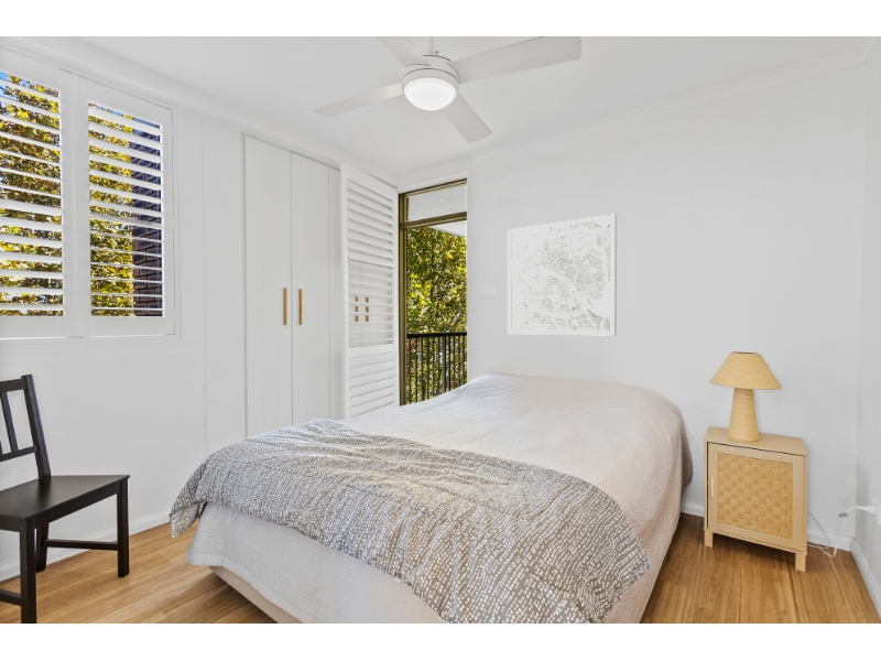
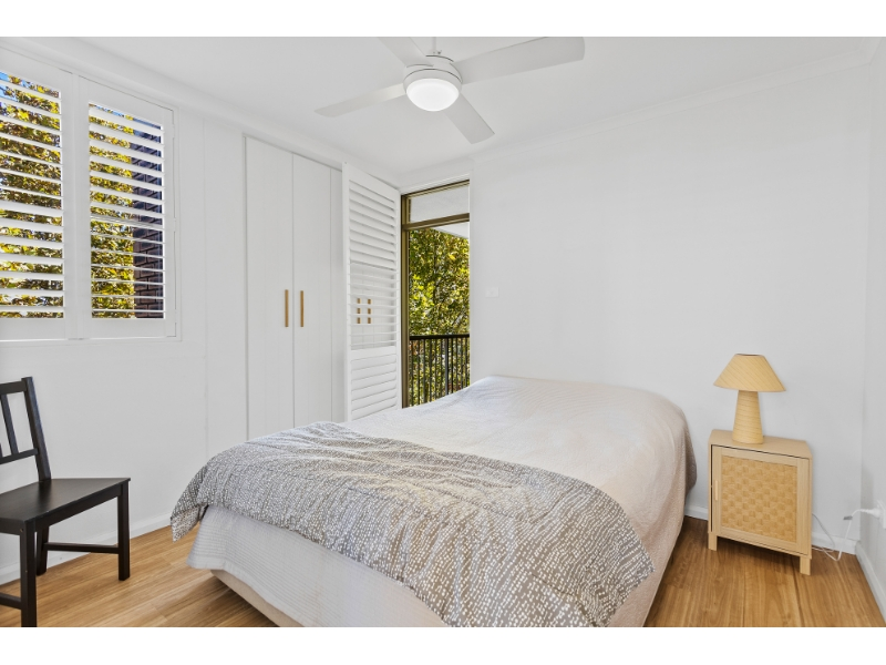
- wall art (557, 279)
